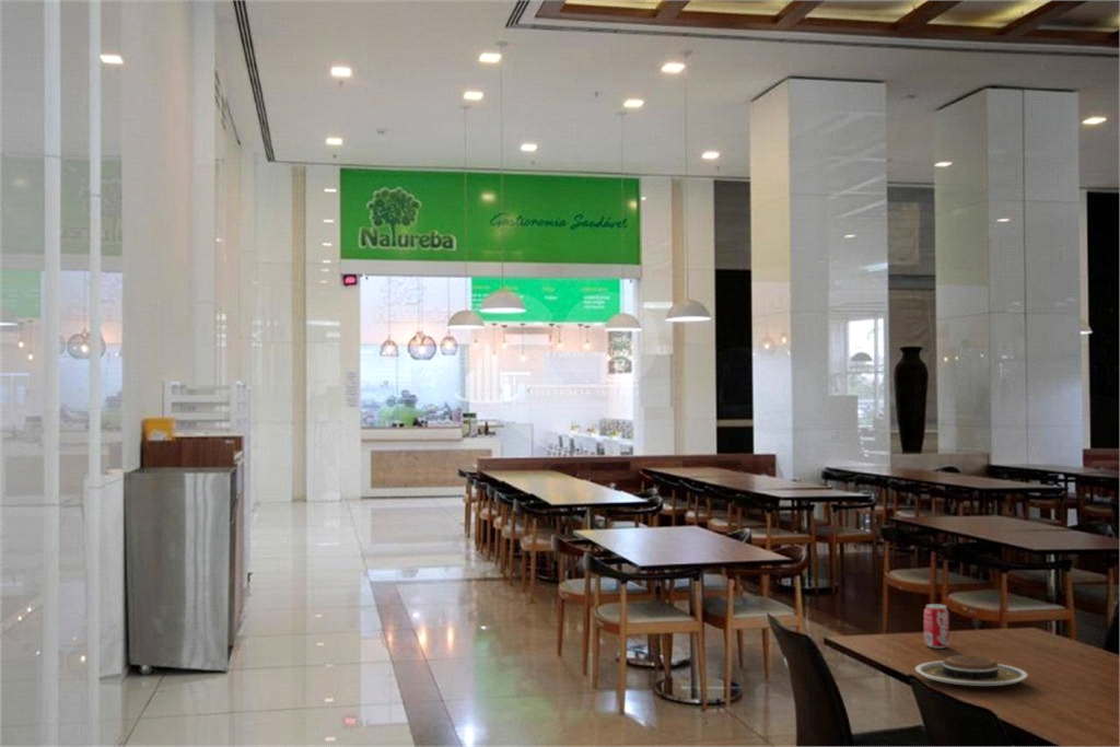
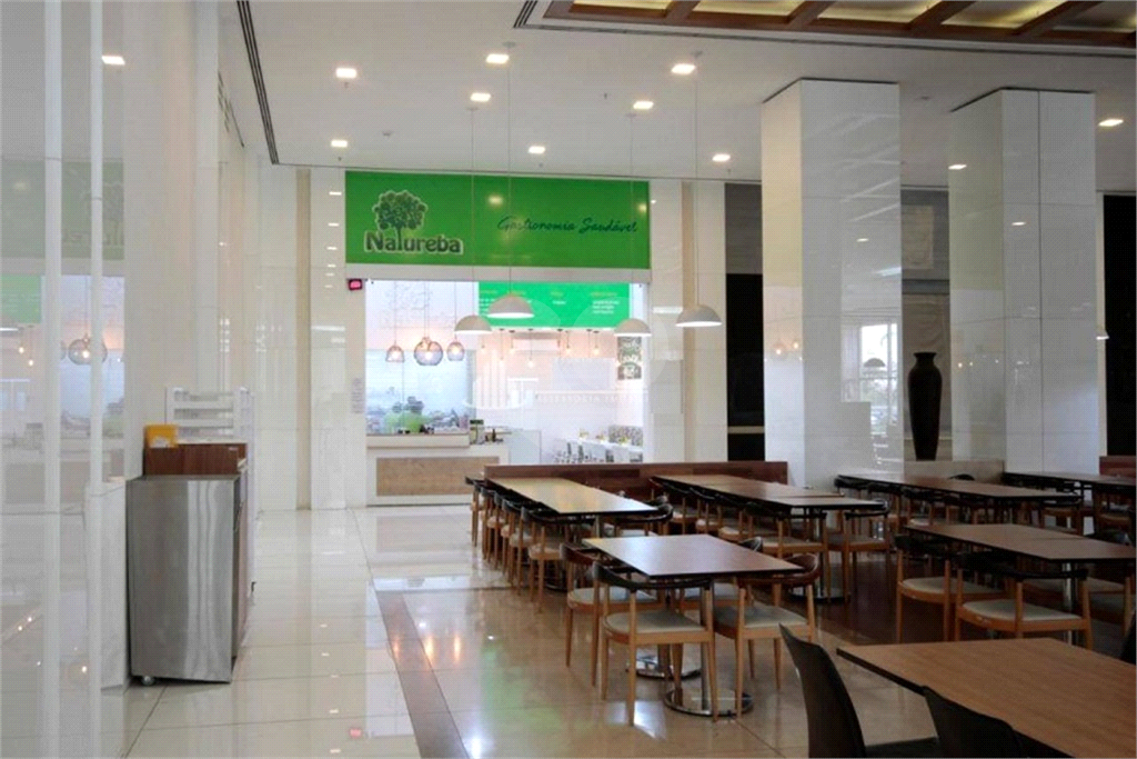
- plate (970, 668)
- pop (936, 626)
